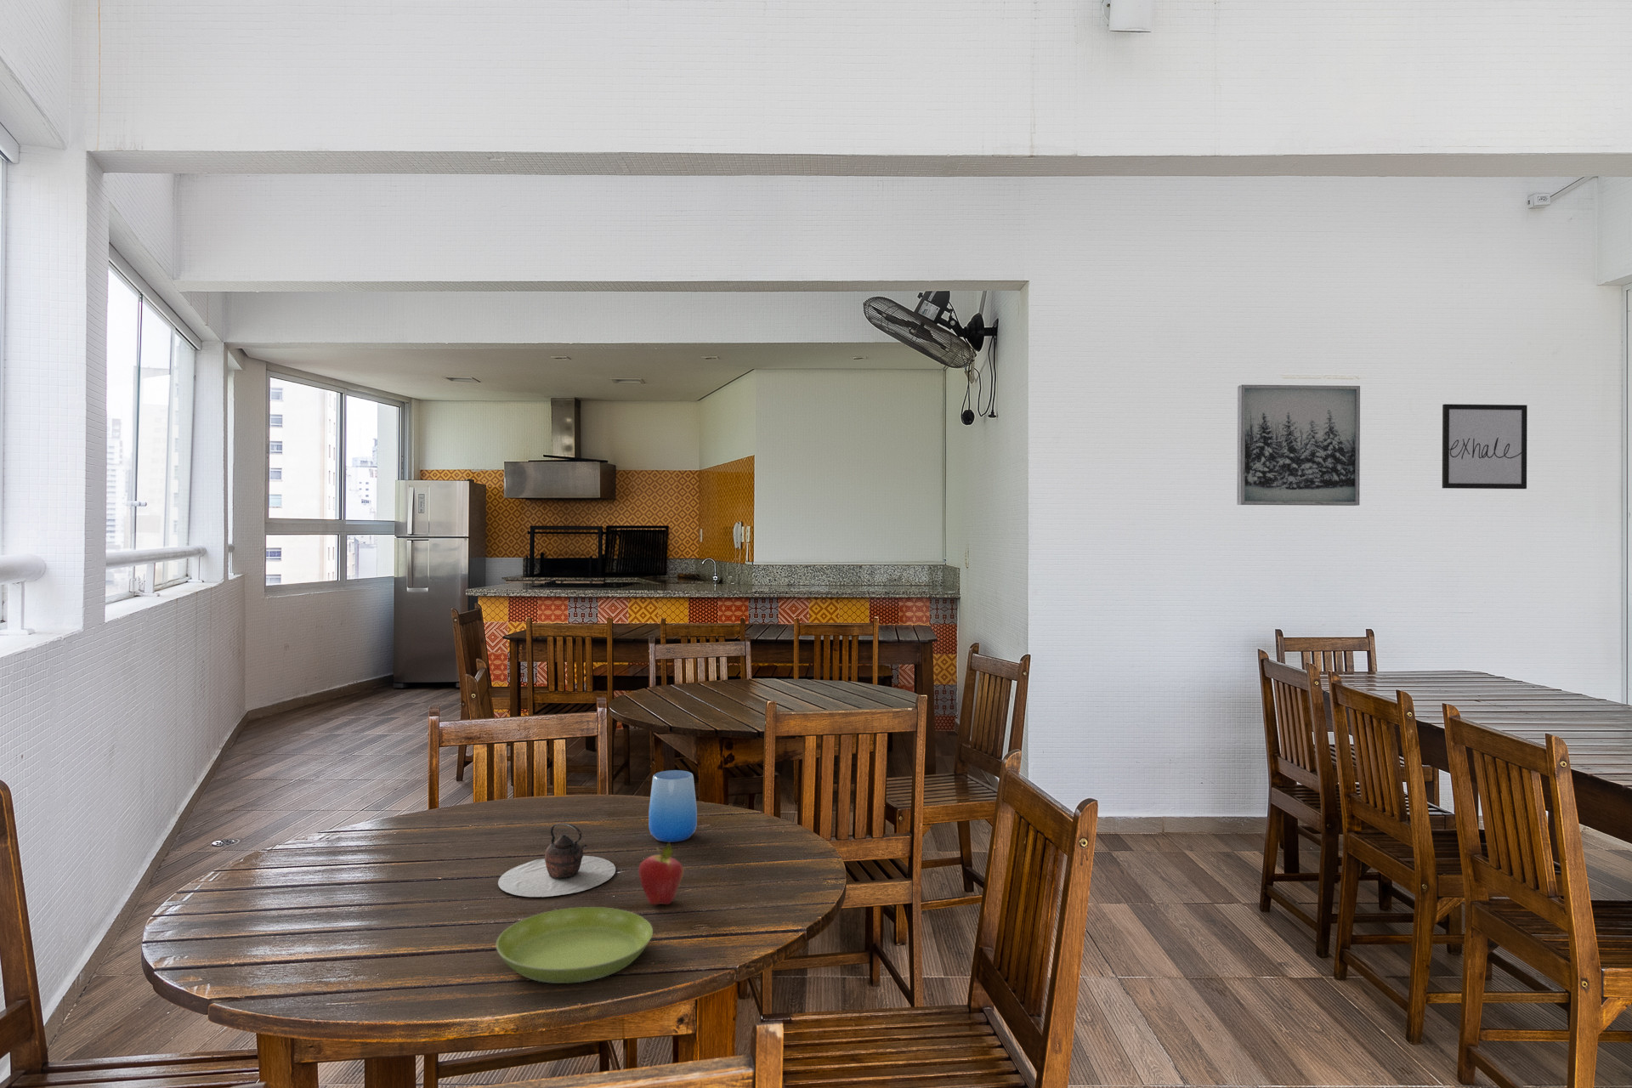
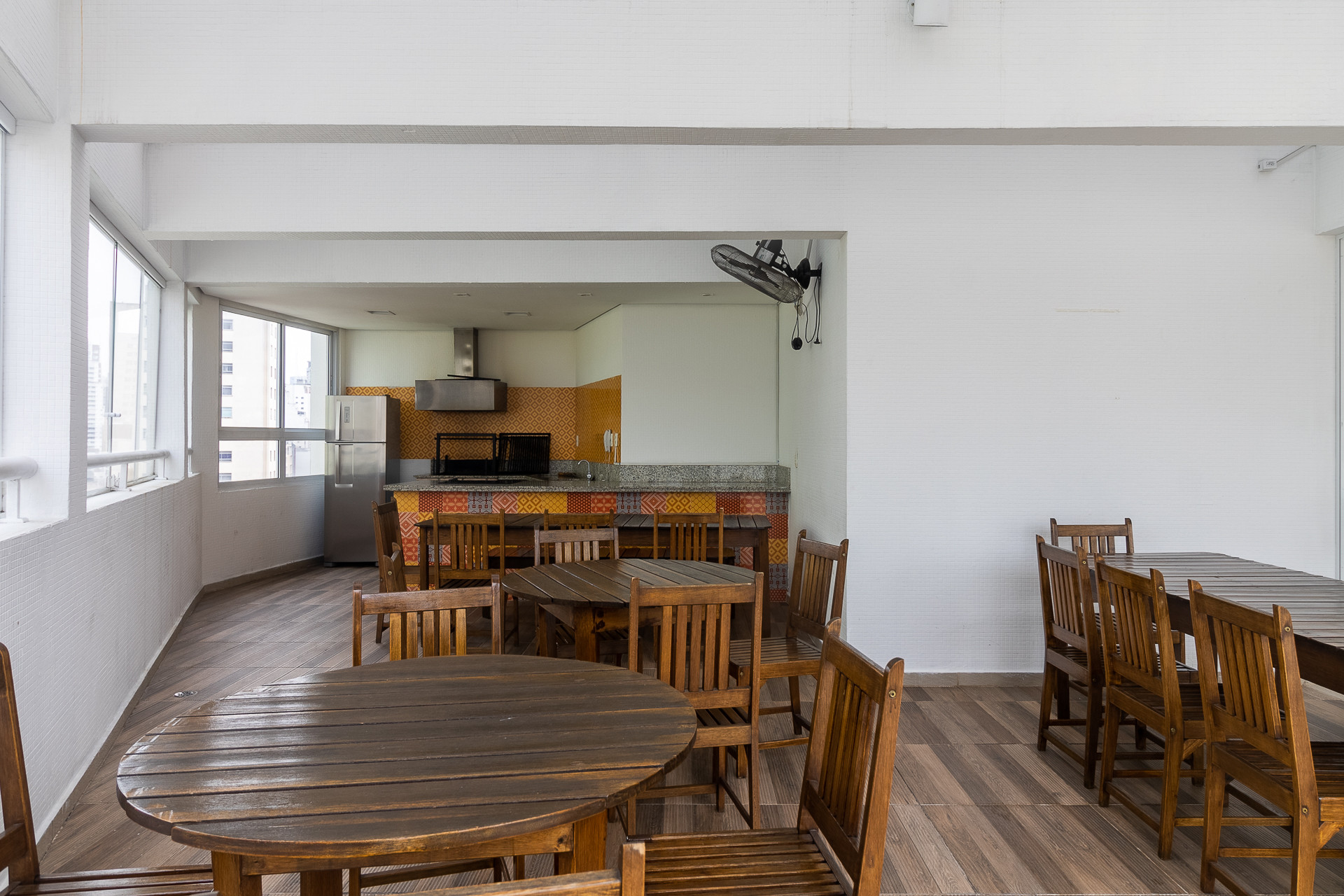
- wall art (1484, 447)
- saucer (576, 946)
- wall art (1298, 446)
- teapot (557, 849)
- fruit (662, 869)
- cup (673, 805)
